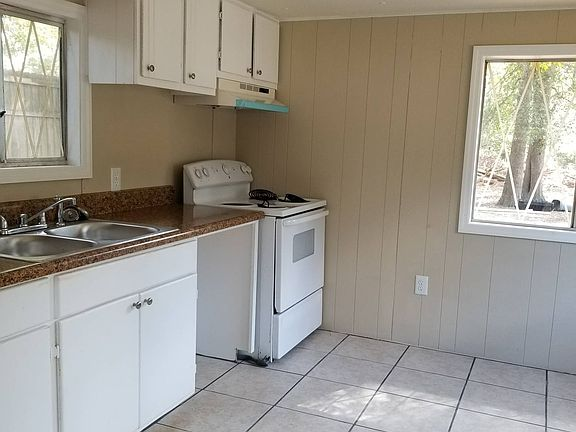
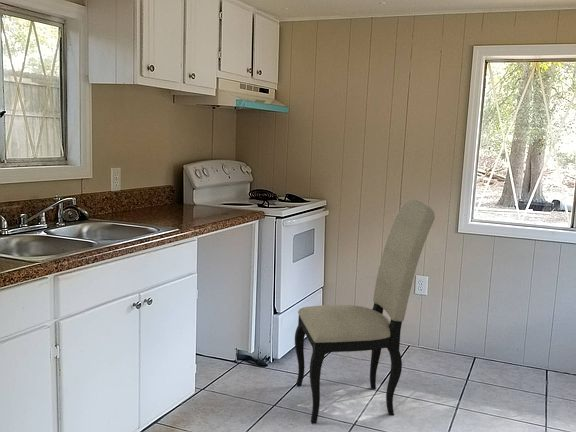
+ dining chair (353, 305)
